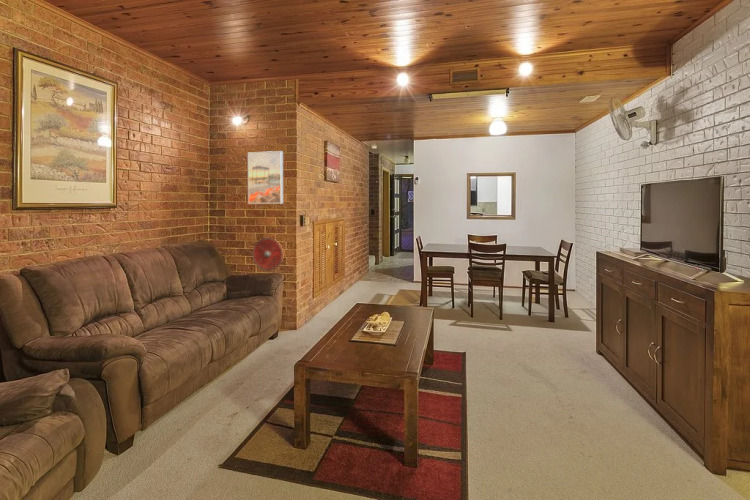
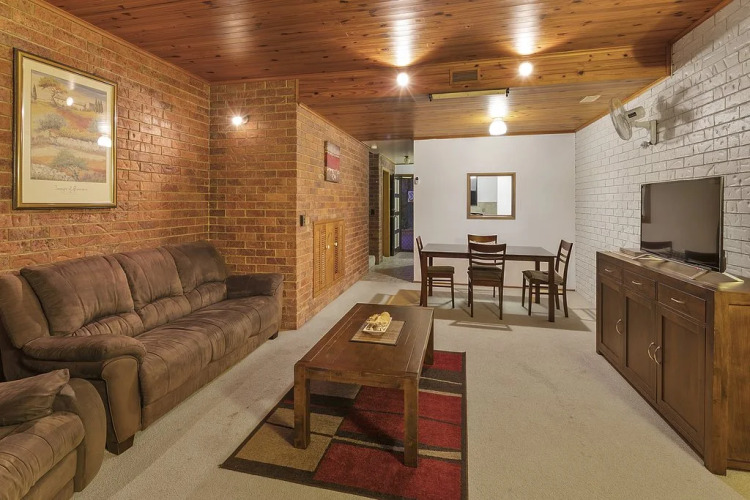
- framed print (265, 177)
- round shield (267, 254)
